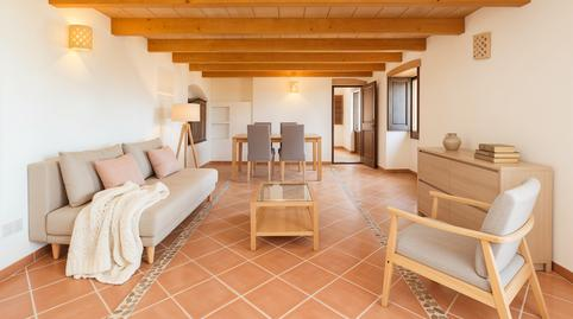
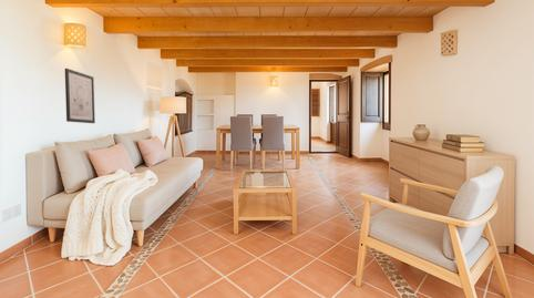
+ wall art (81, 97)
